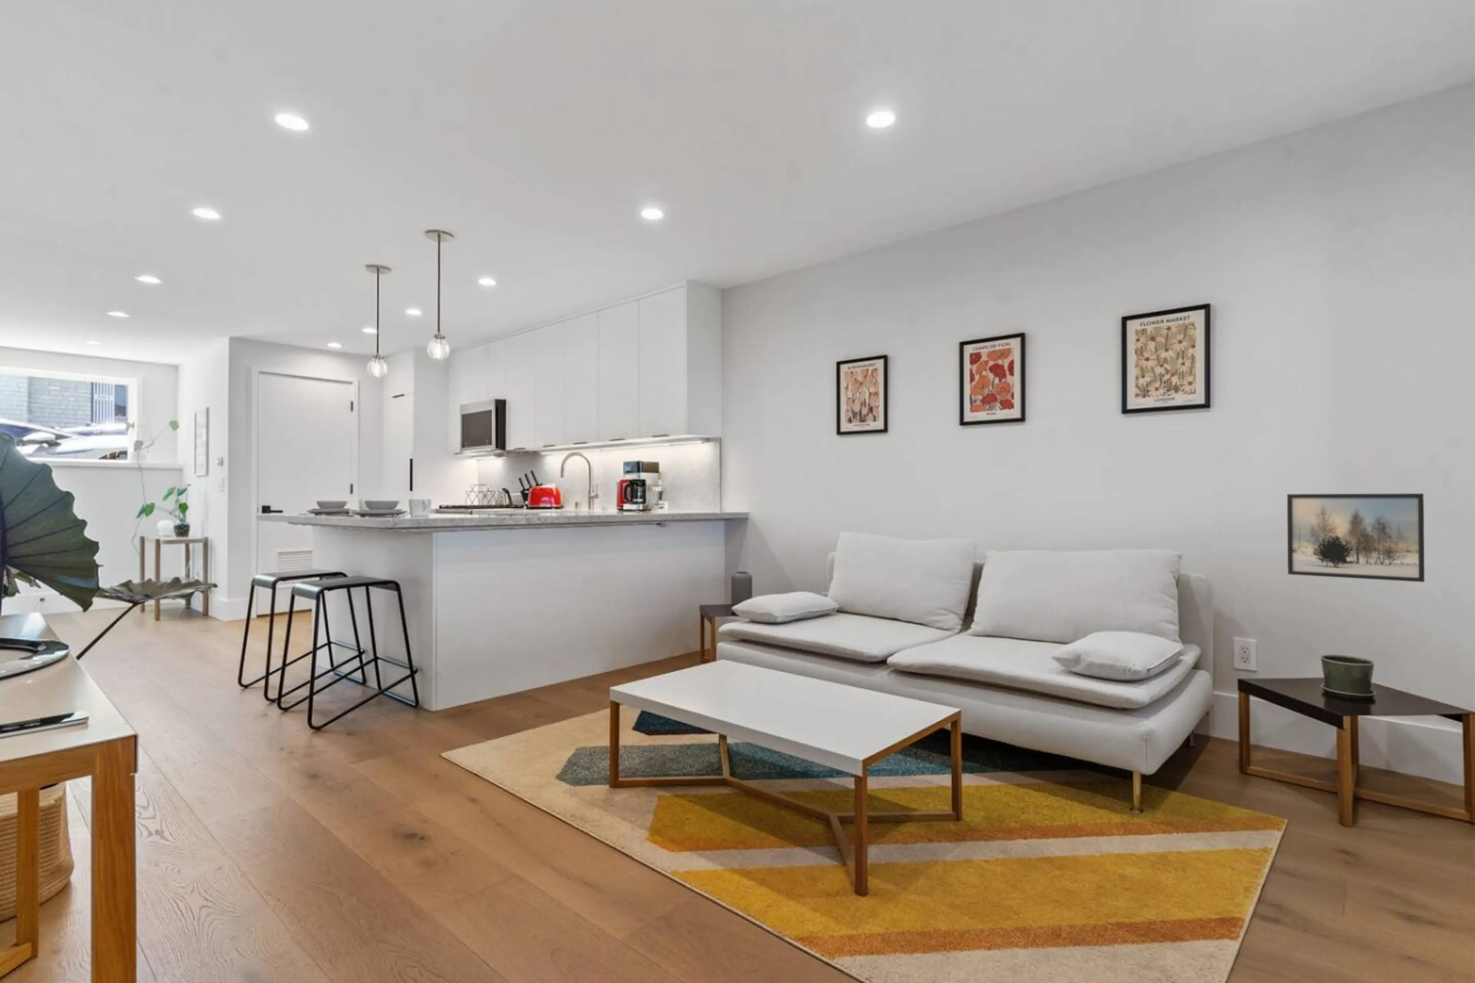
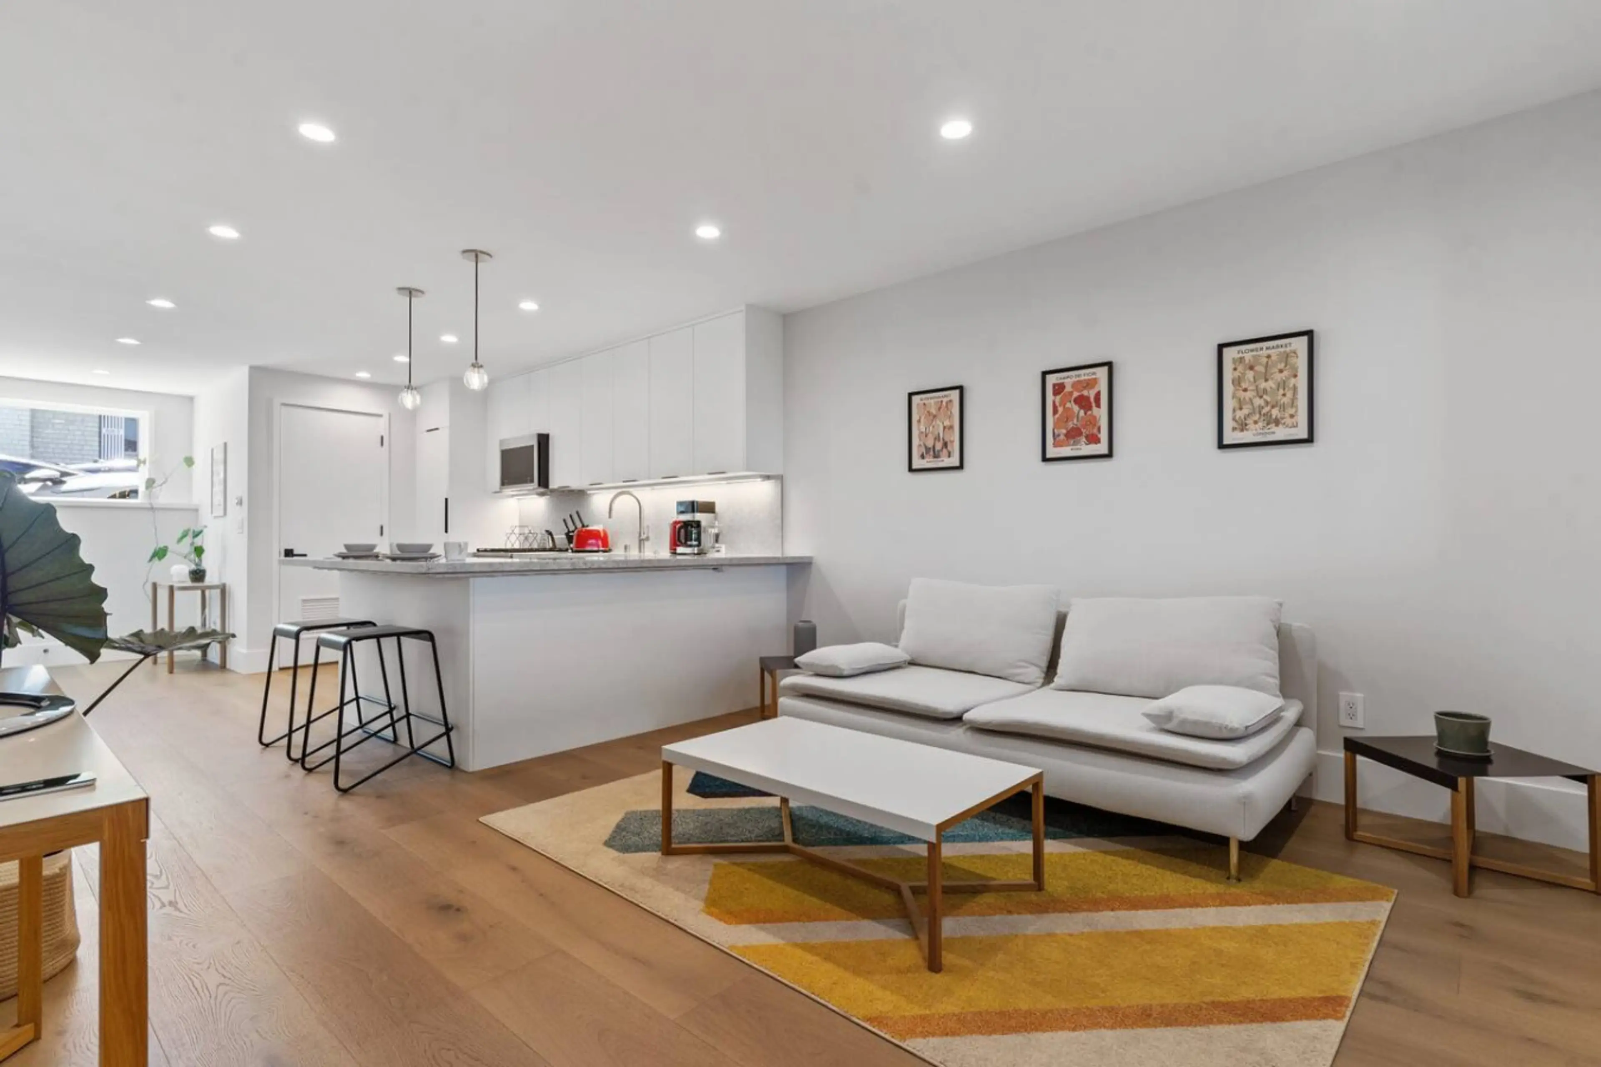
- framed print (1352, 535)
